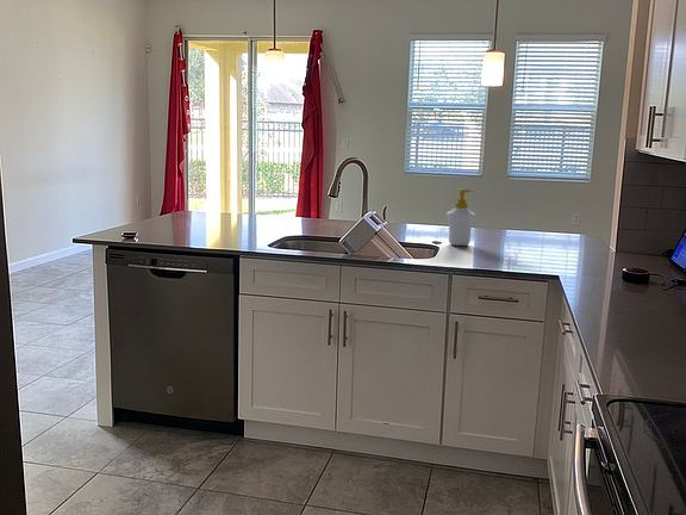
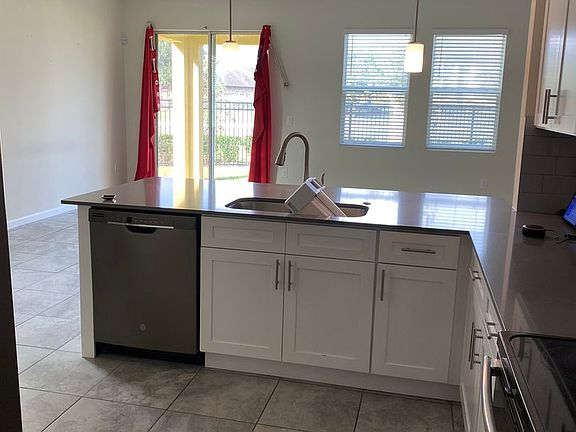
- soap bottle (460, 217)
